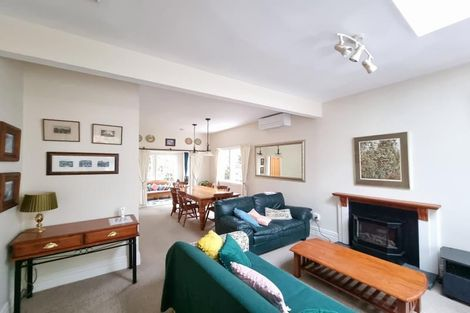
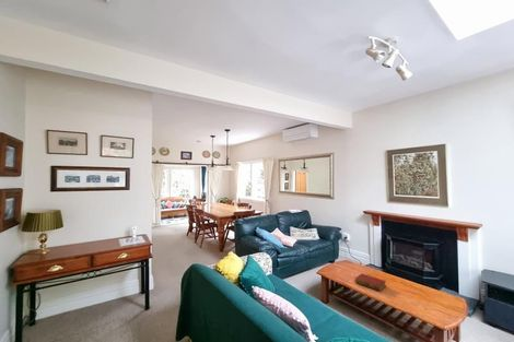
+ book (370, 281)
